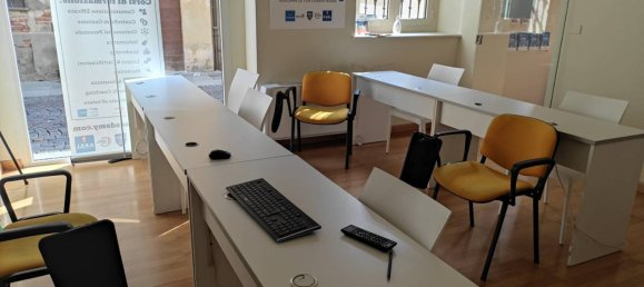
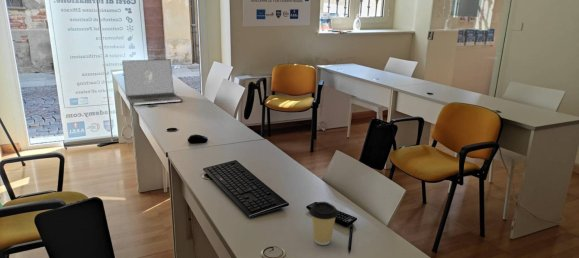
+ laptop (152, 80)
+ coffee cup (323, 224)
